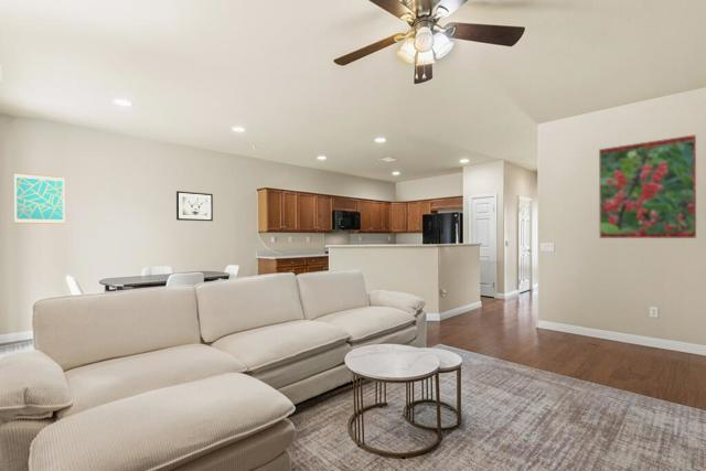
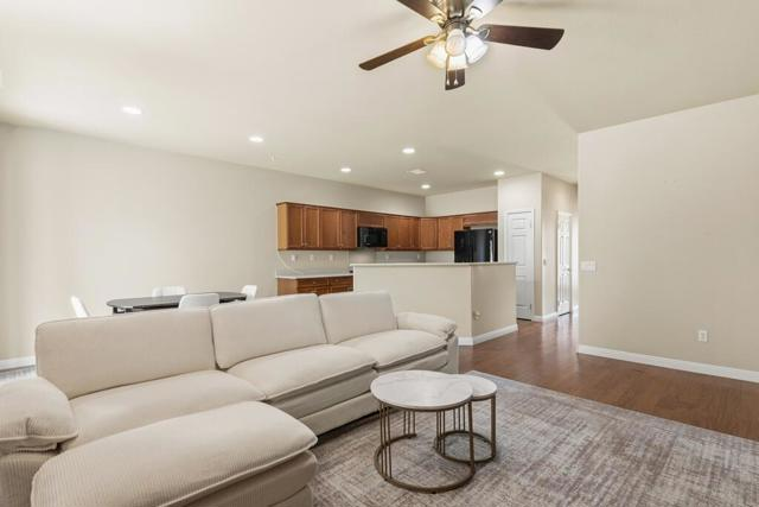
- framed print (643, 190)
- wall art (40, 199)
- wall art (194, 206)
